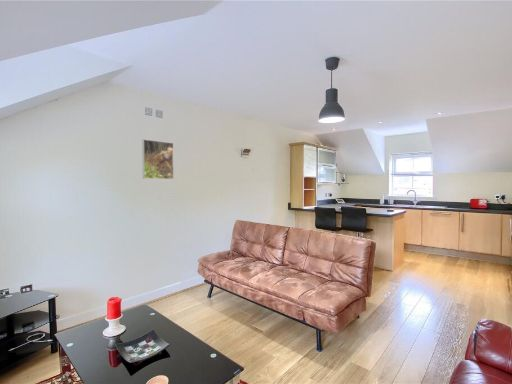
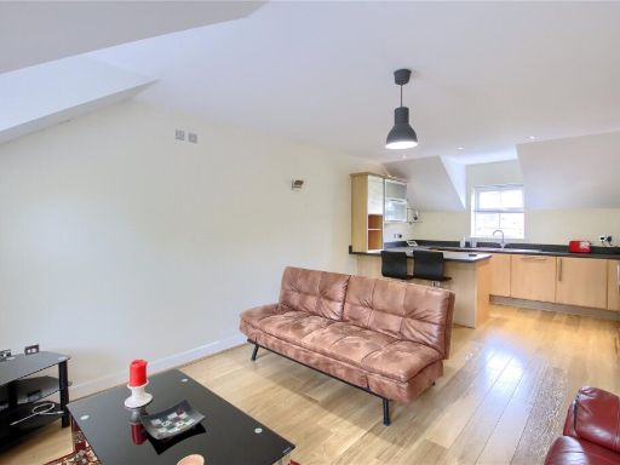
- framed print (158, 160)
